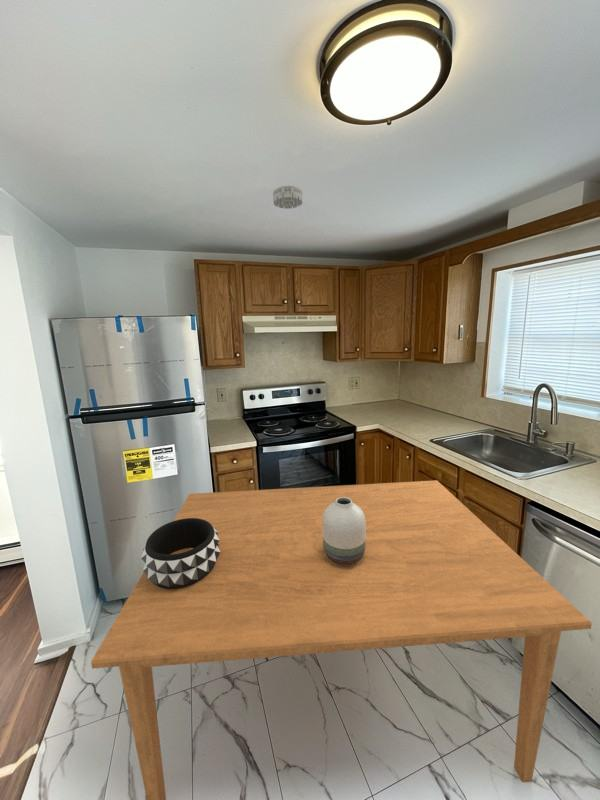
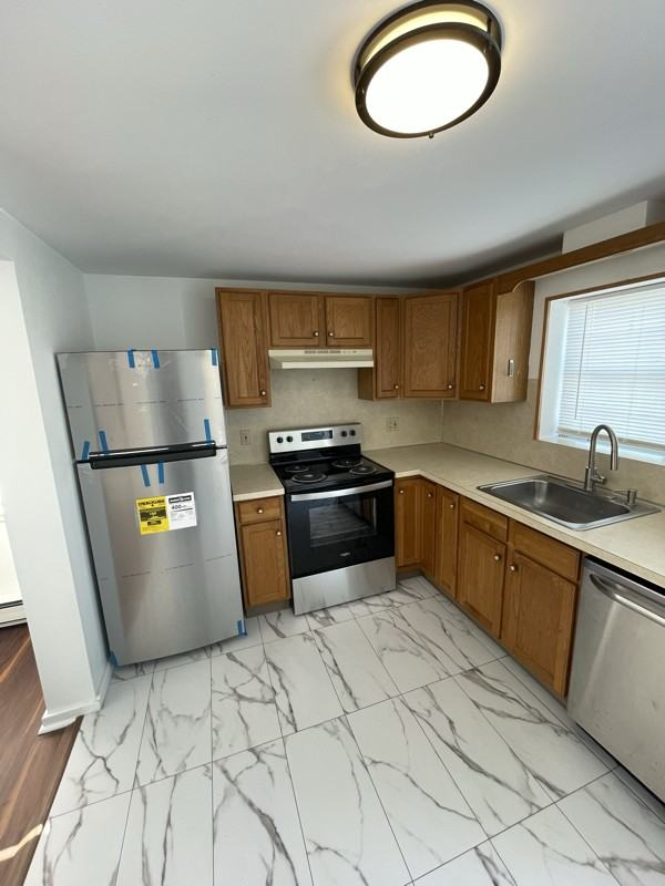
- vase (343, 528)
- smoke detector (287, 196)
- decorative bowl (182, 548)
- dining table (328, 610)
